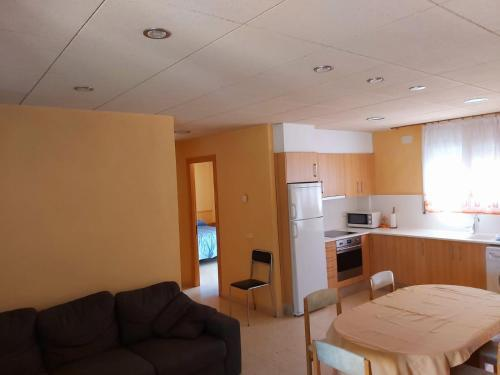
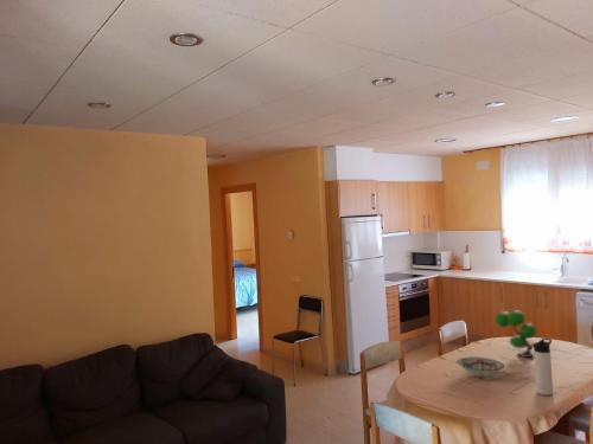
+ plant (515, 330)
+ thermos bottle (544, 366)
+ bowl (480, 368)
